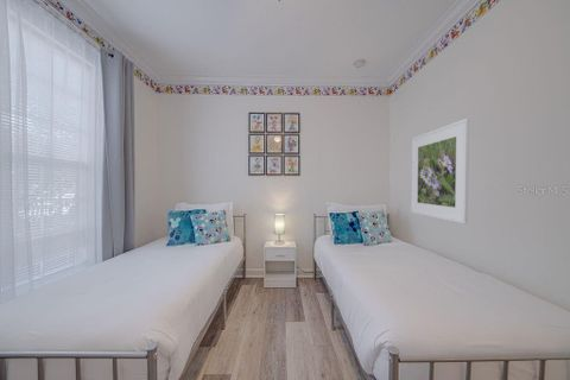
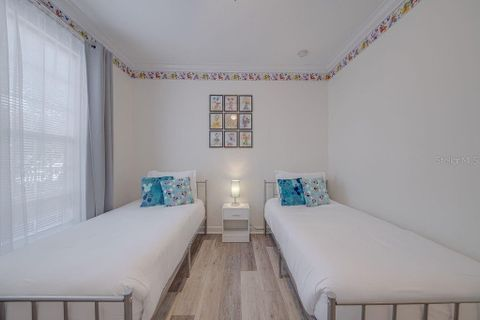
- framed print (435, 173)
